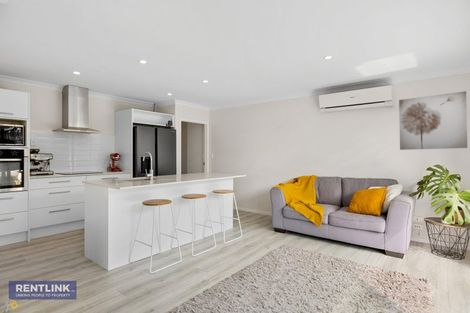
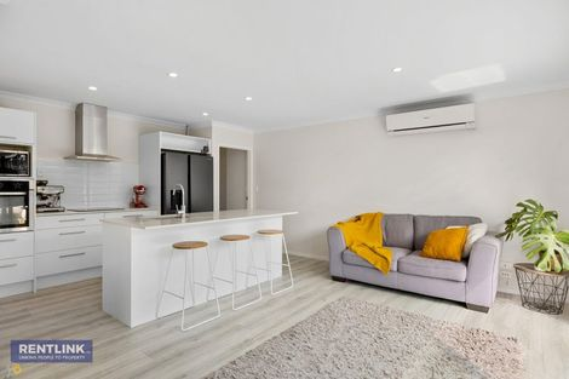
- wall art (431, 122)
